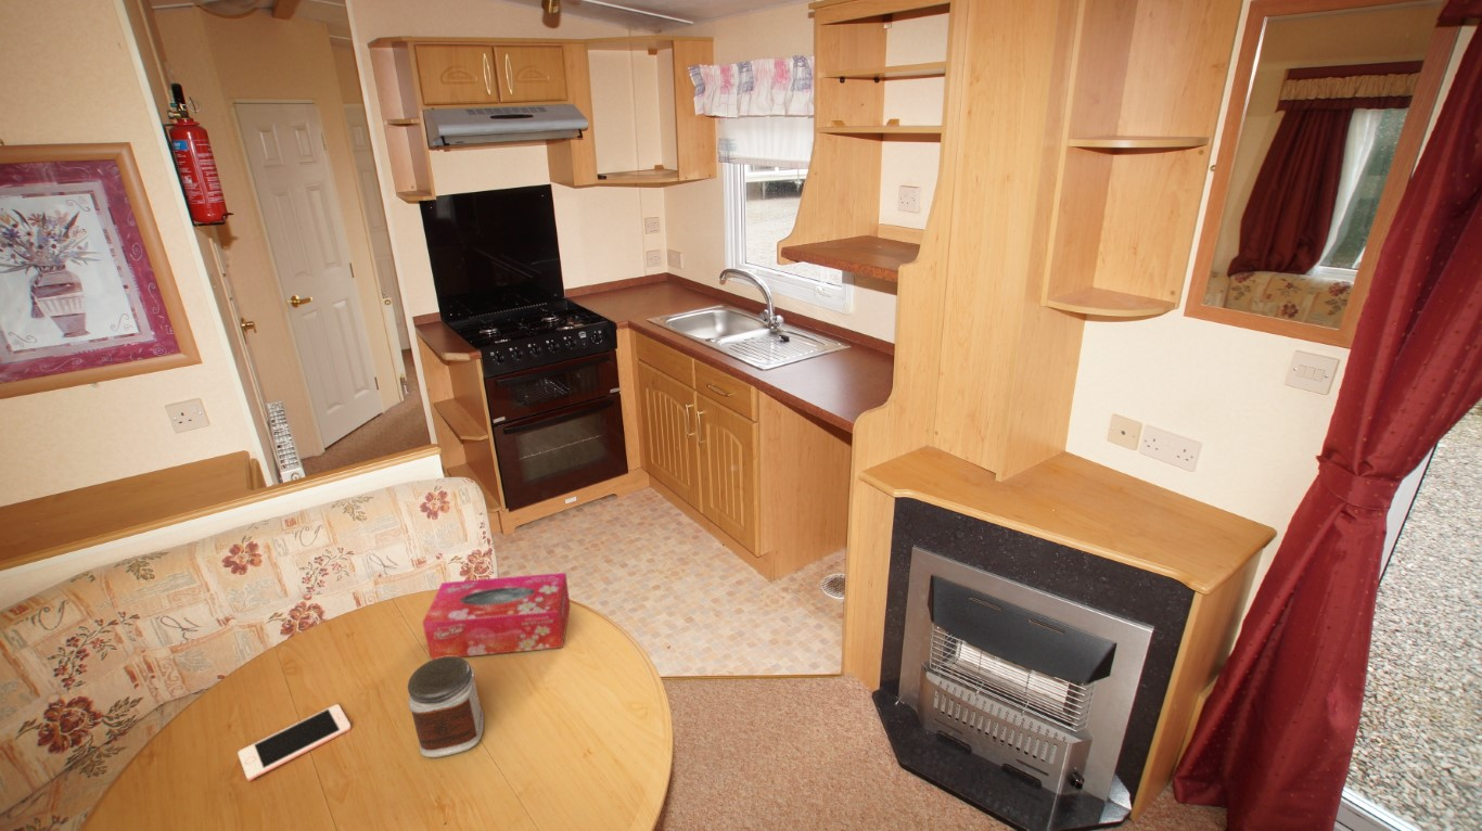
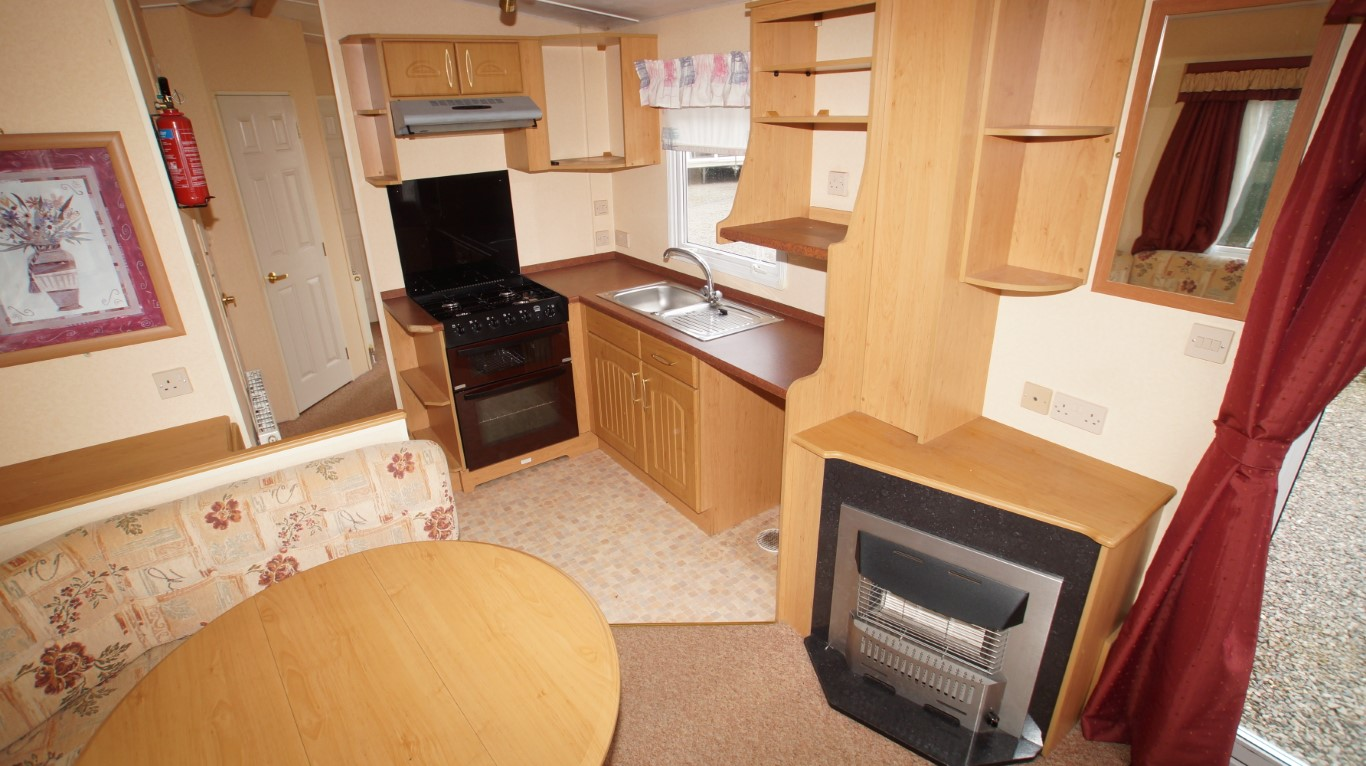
- tissue box (500, 614)
- jar (446, 704)
- cell phone (295, 740)
